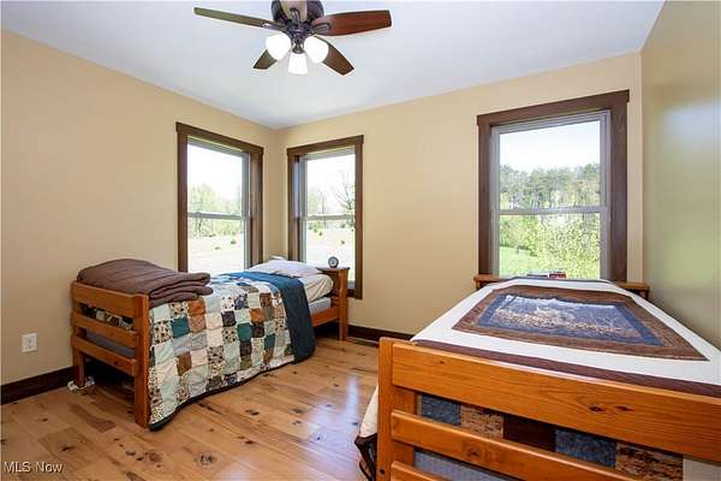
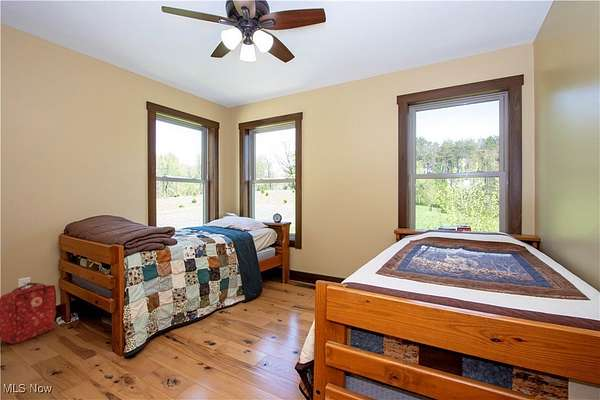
+ backpack (26, 308)
